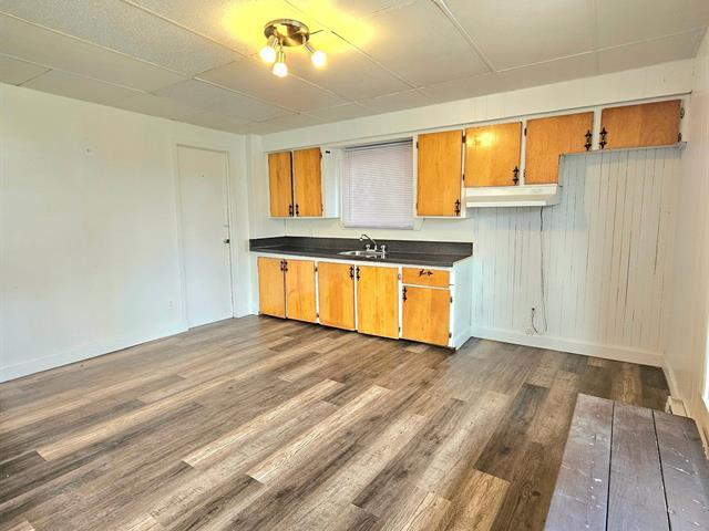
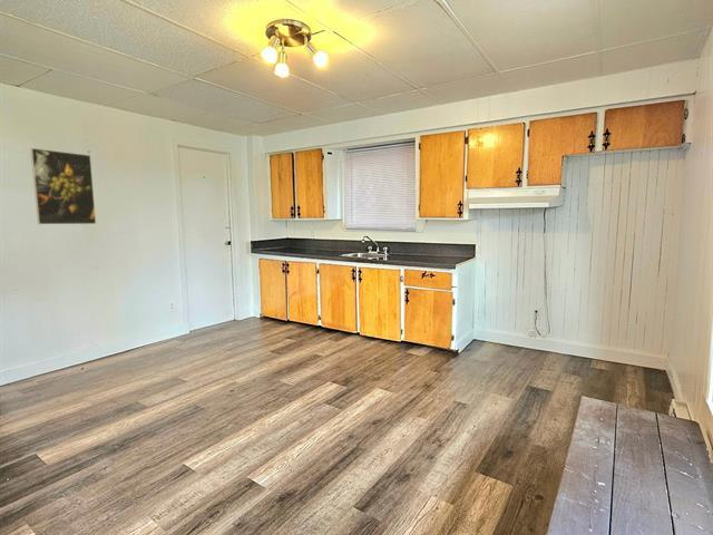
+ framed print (65, 188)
